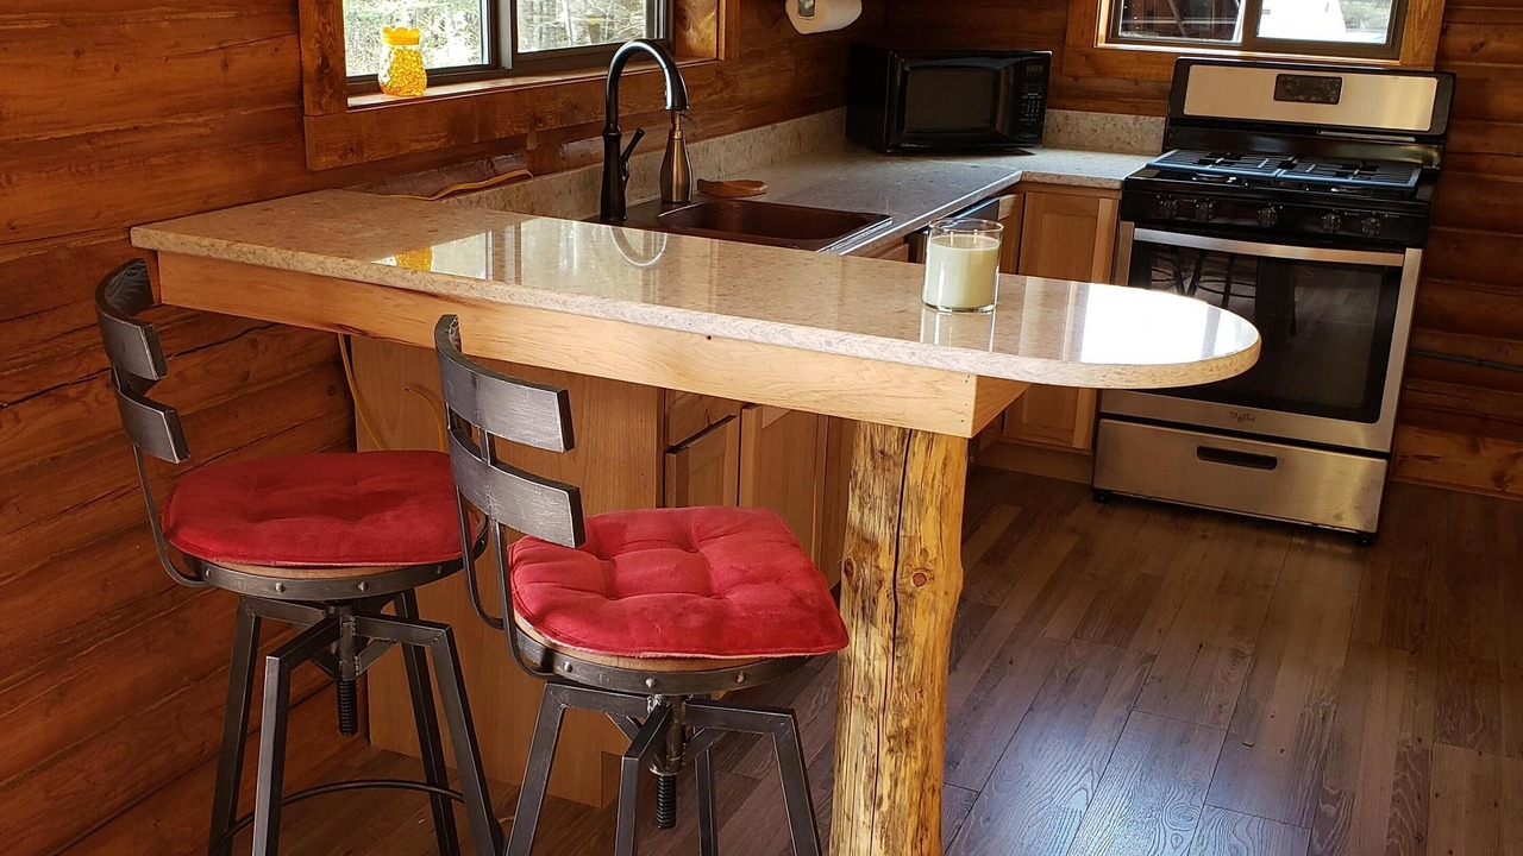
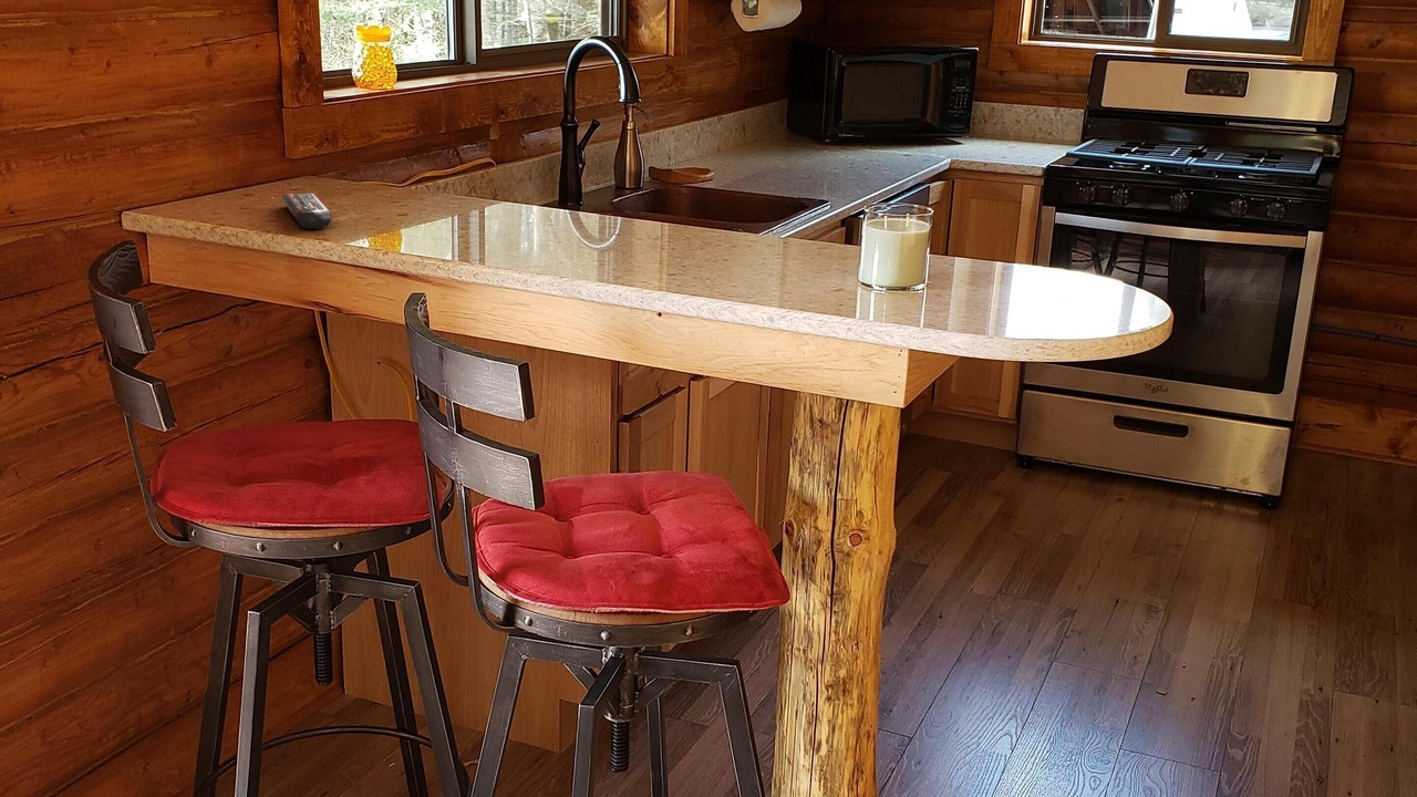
+ remote control (306, 209)
